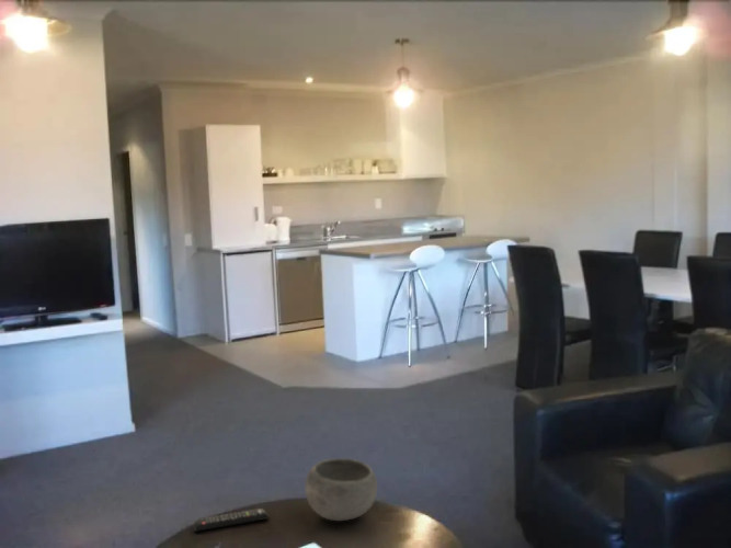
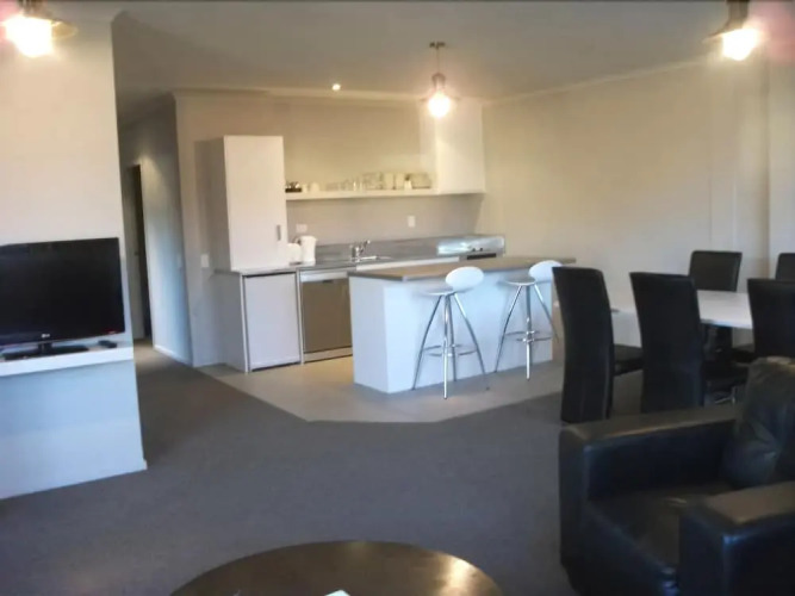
- bowl (341, 491)
- remote control (231, 520)
